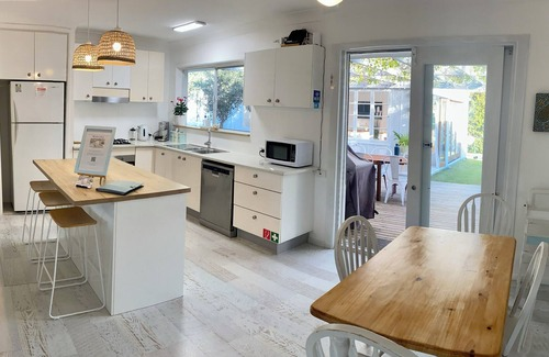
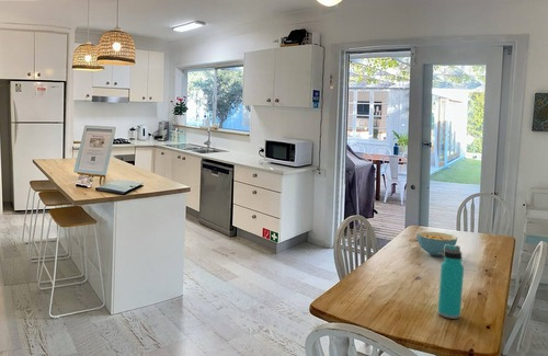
+ cereal bowl (436, 244)
+ water bottle (450, 279)
